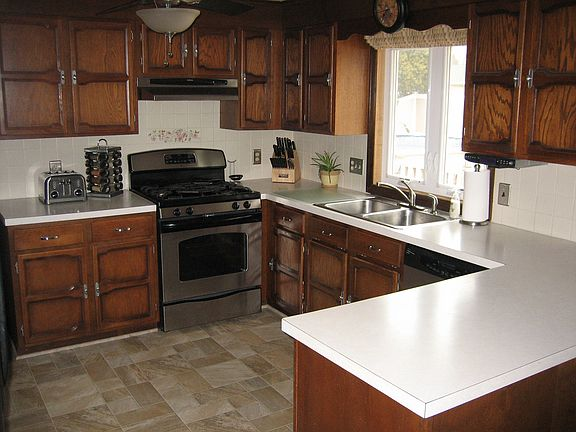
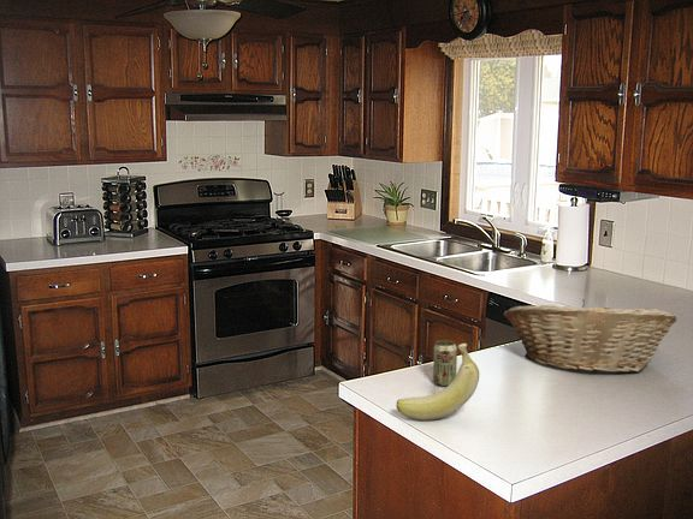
+ fruit basket (587, 328)
+ beverage can (444, 363)
+ banana (443, 389)
